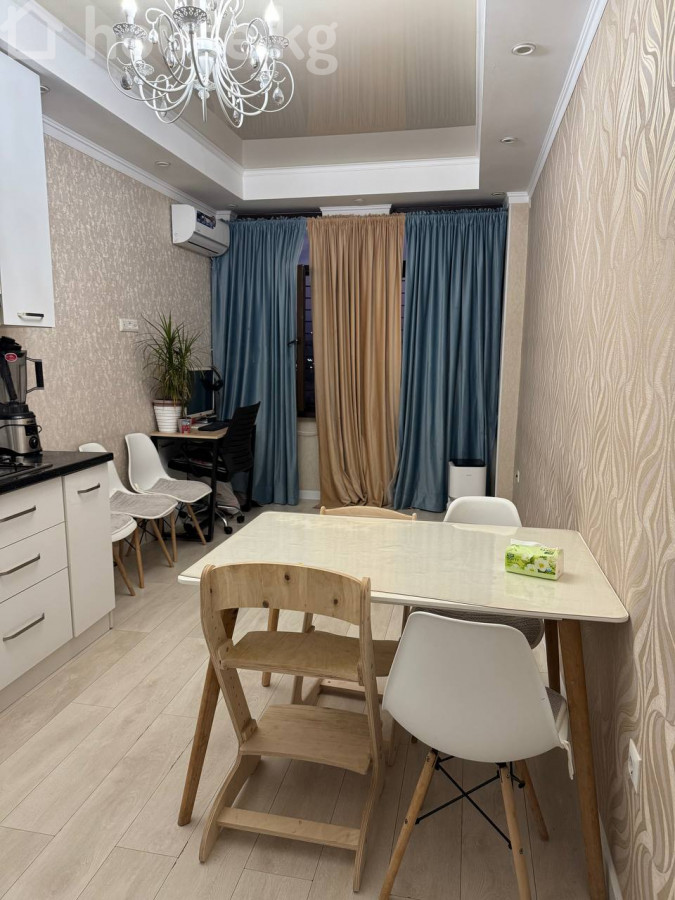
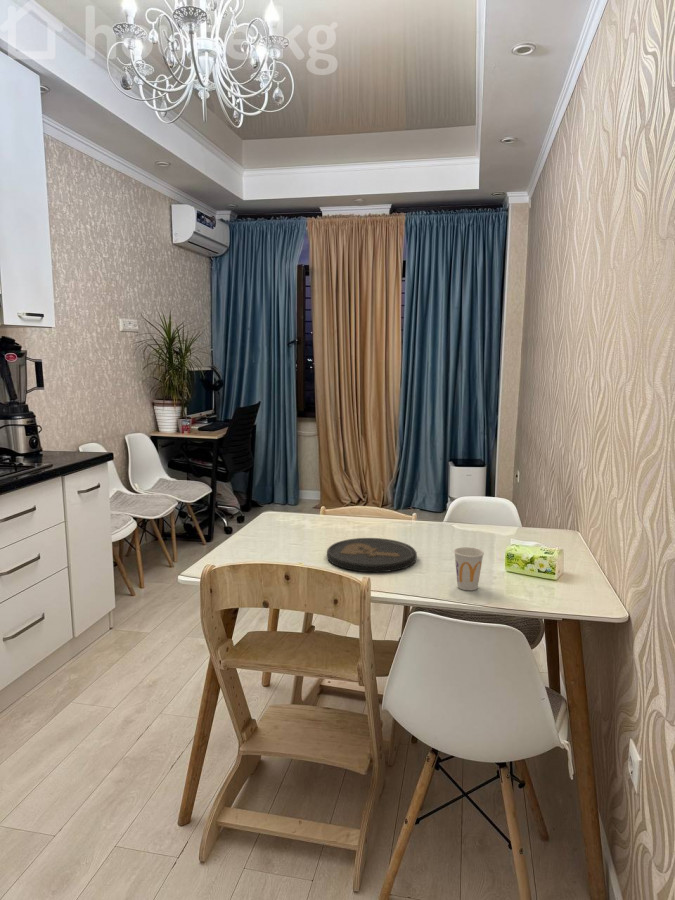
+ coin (371, 553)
+ cup (468, 569)
